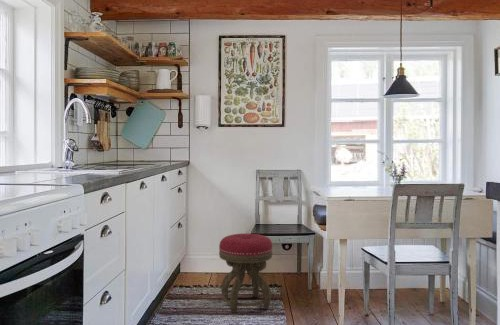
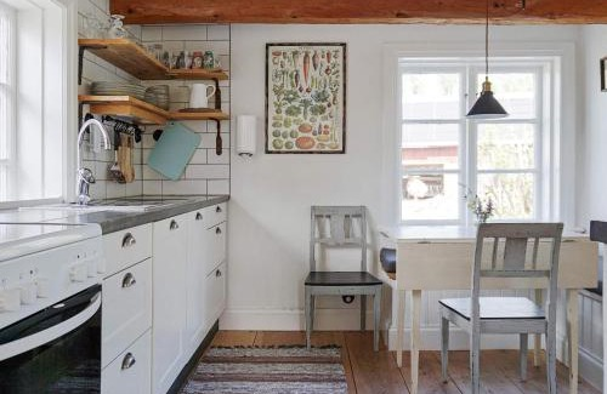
- stool (245, 270)
